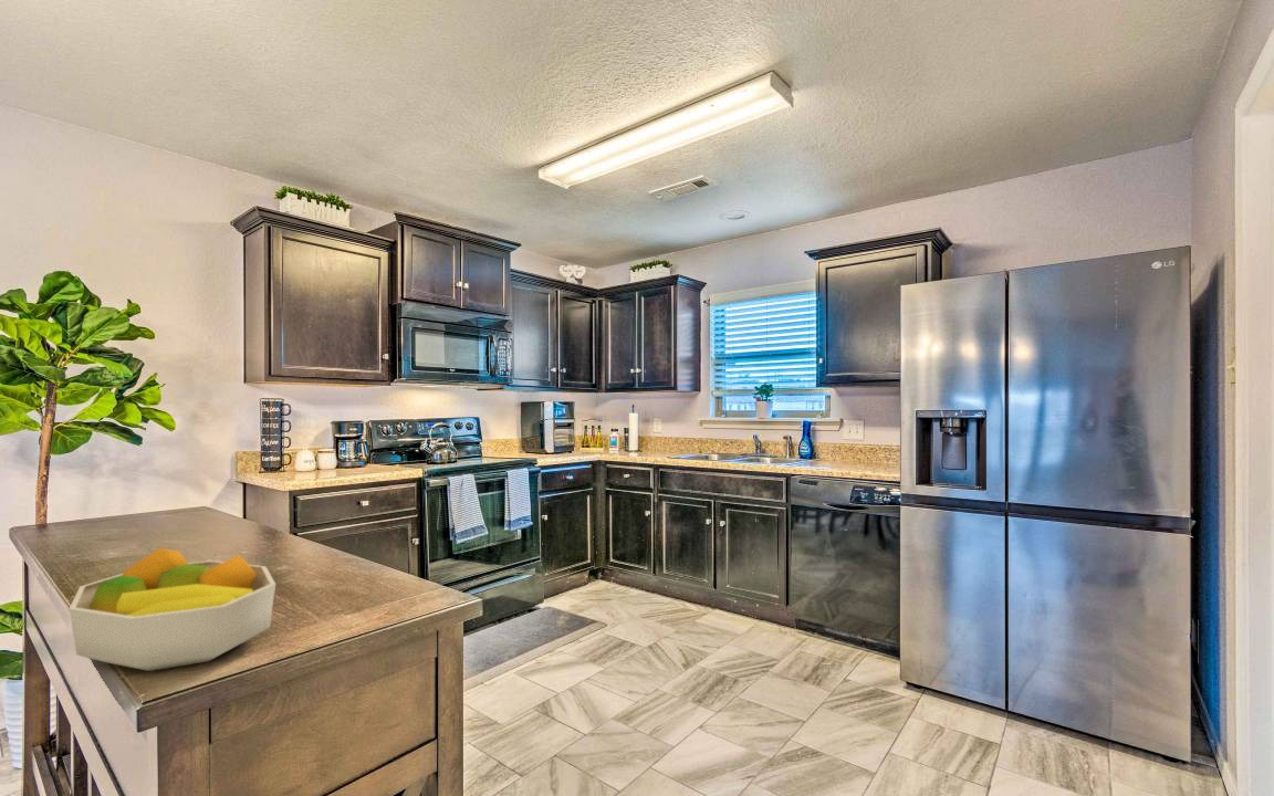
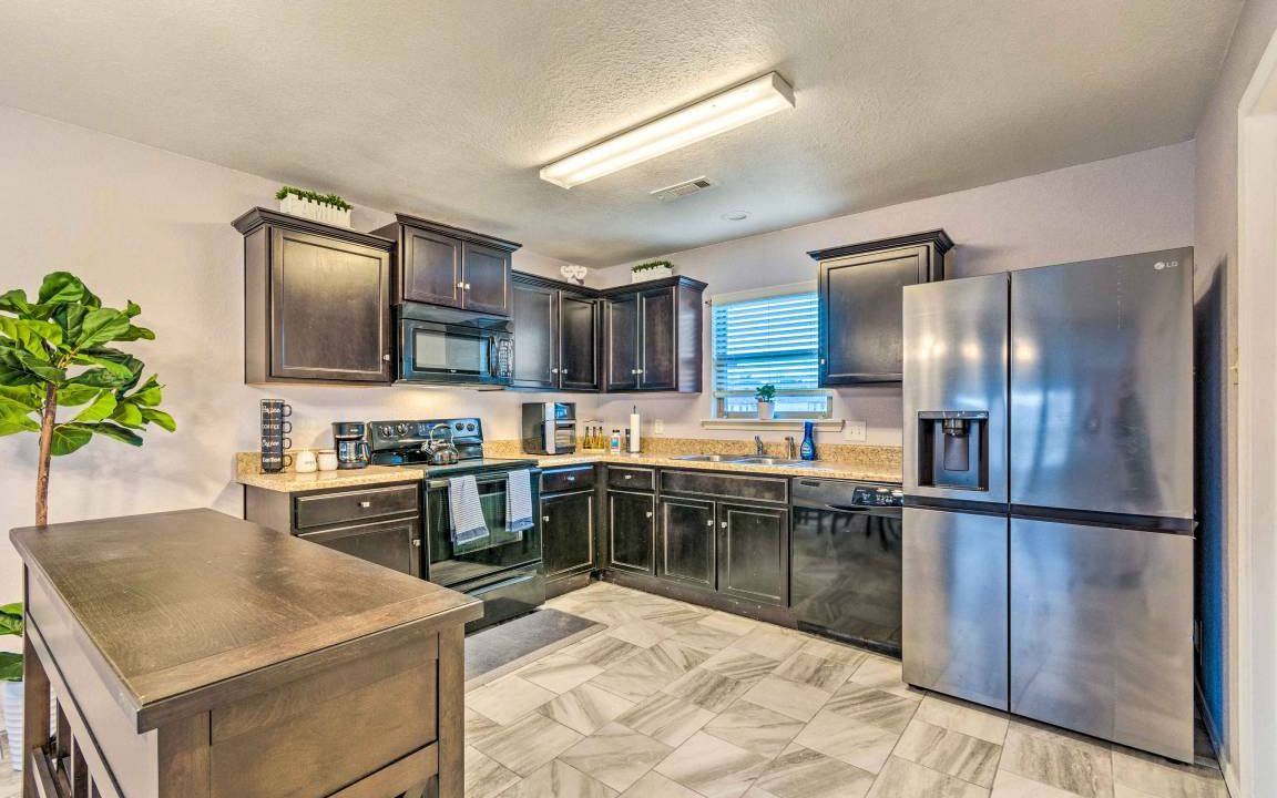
- fruit bowl (178, 600)
